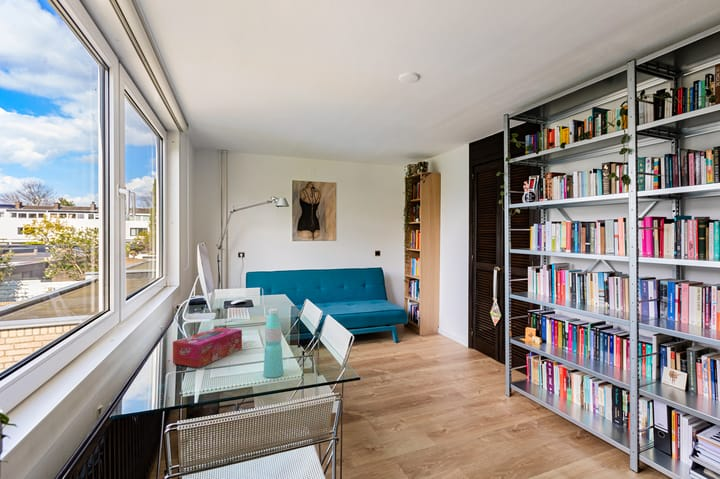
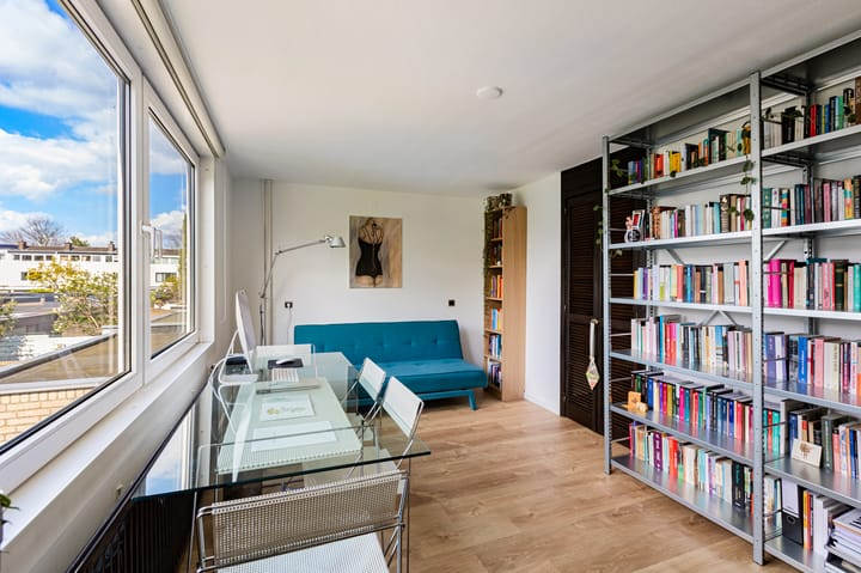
- water bottle (273, 341)
- tissue box (209, 345)
